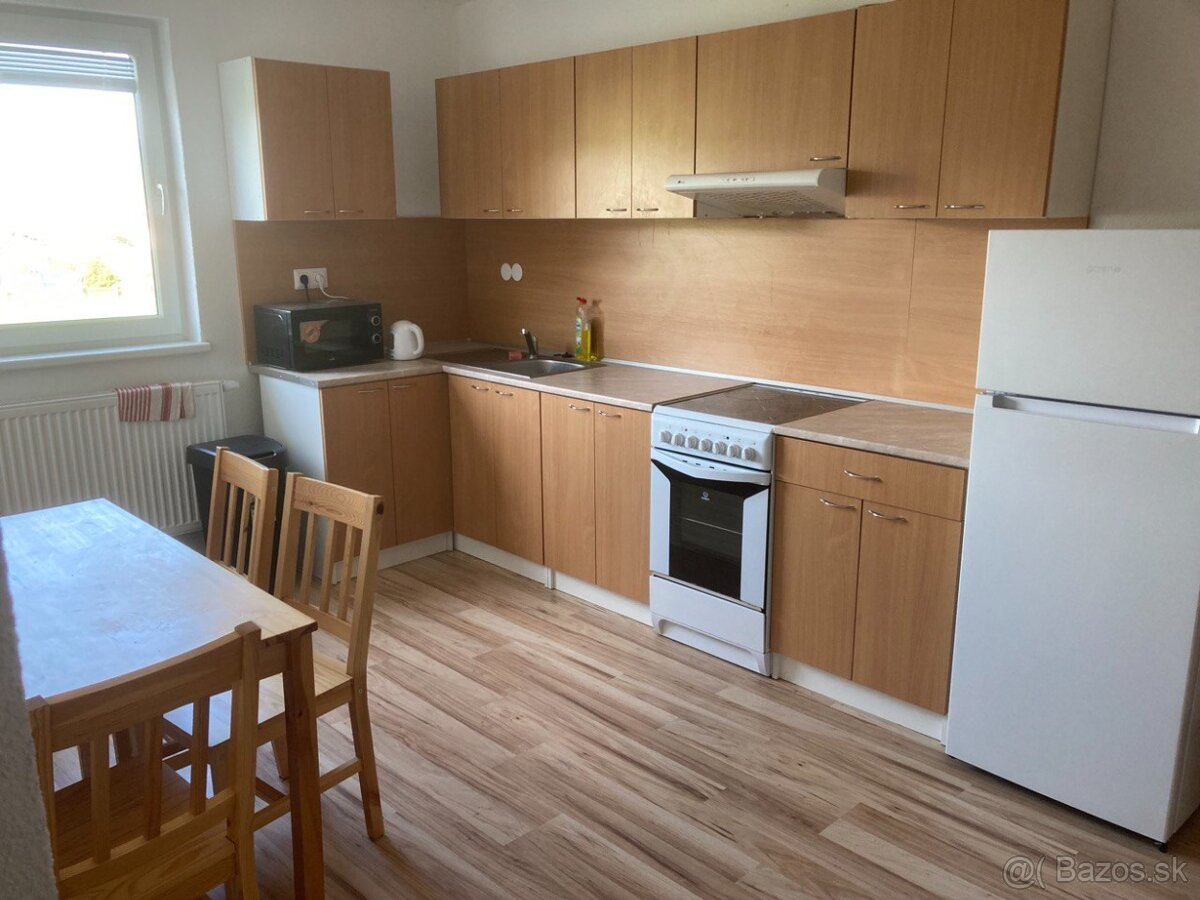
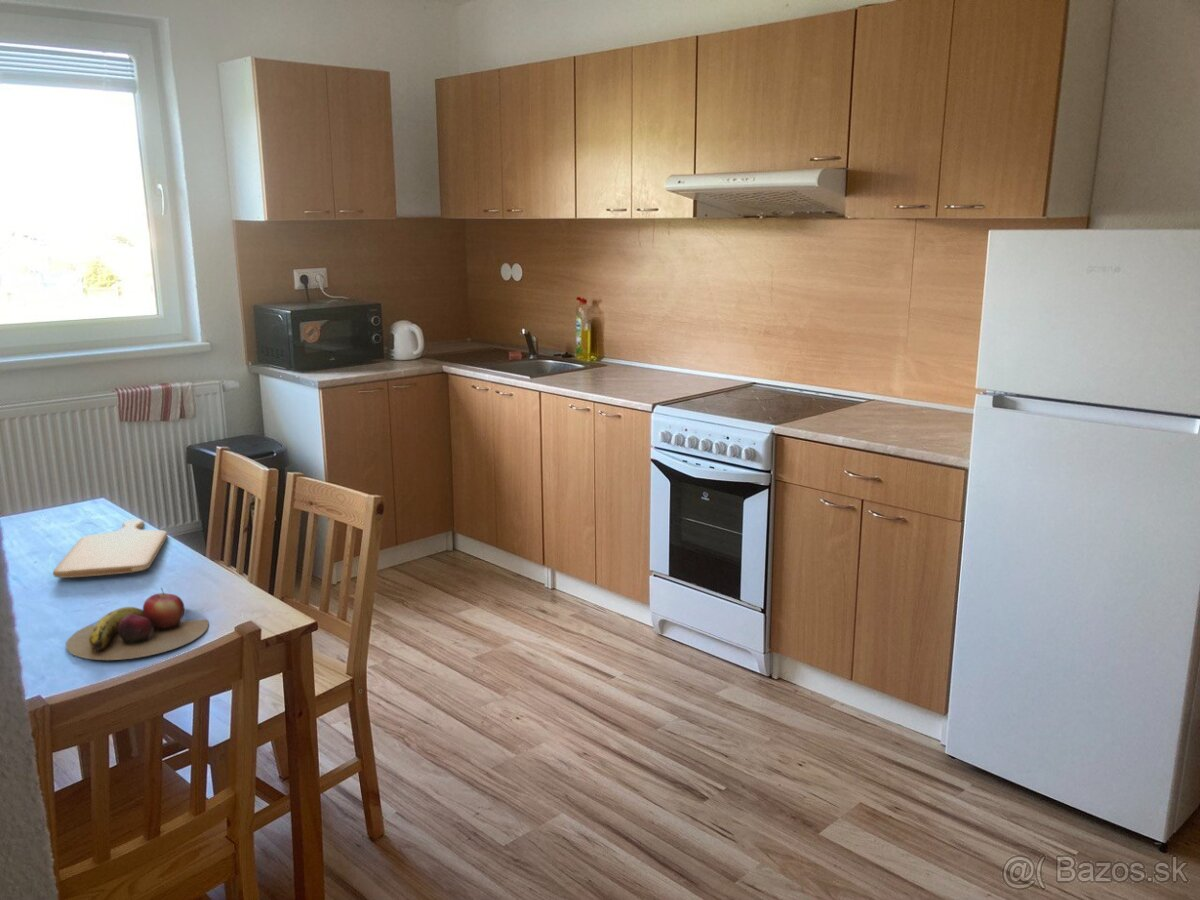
+ chopping board (118, 545)
+ fruit (137, 613)
